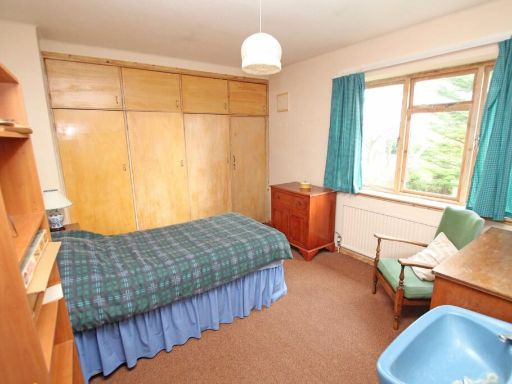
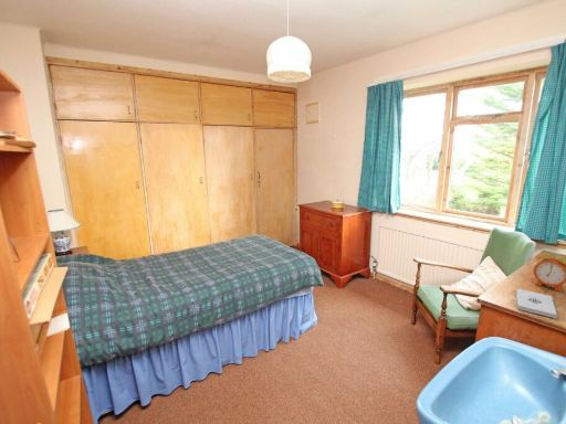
+ alarm clock (552, 268)
+ notepad (534, 301)
